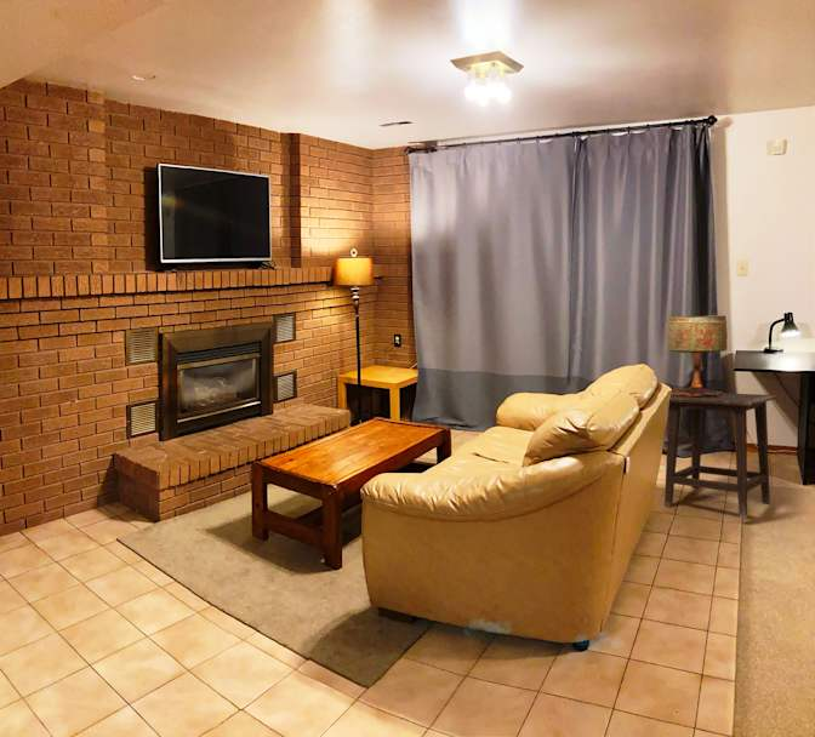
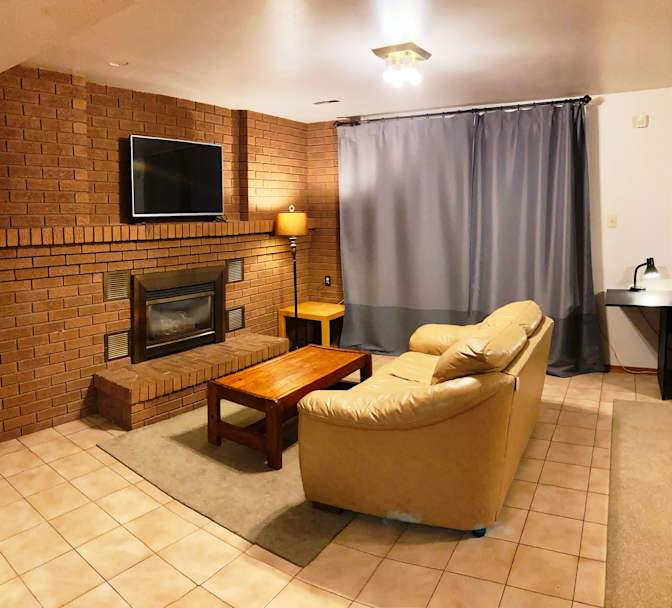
- side table (713, 467)
- table lamp (696, 355)
